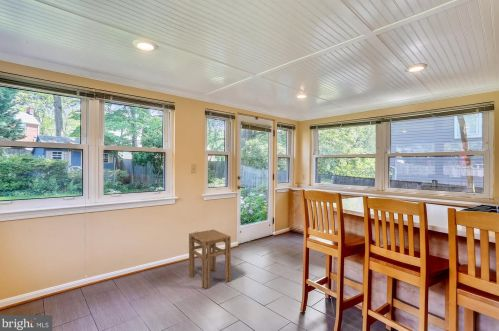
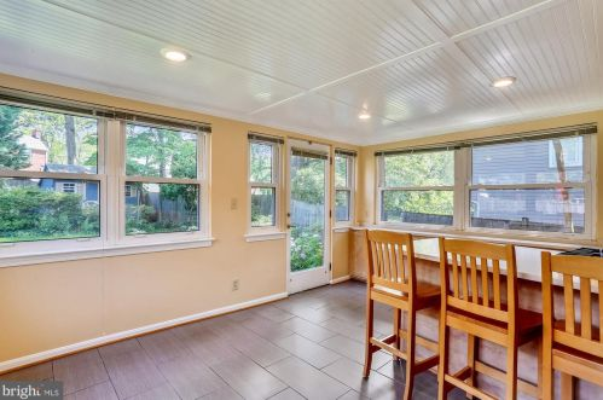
- stool (209, 256)
